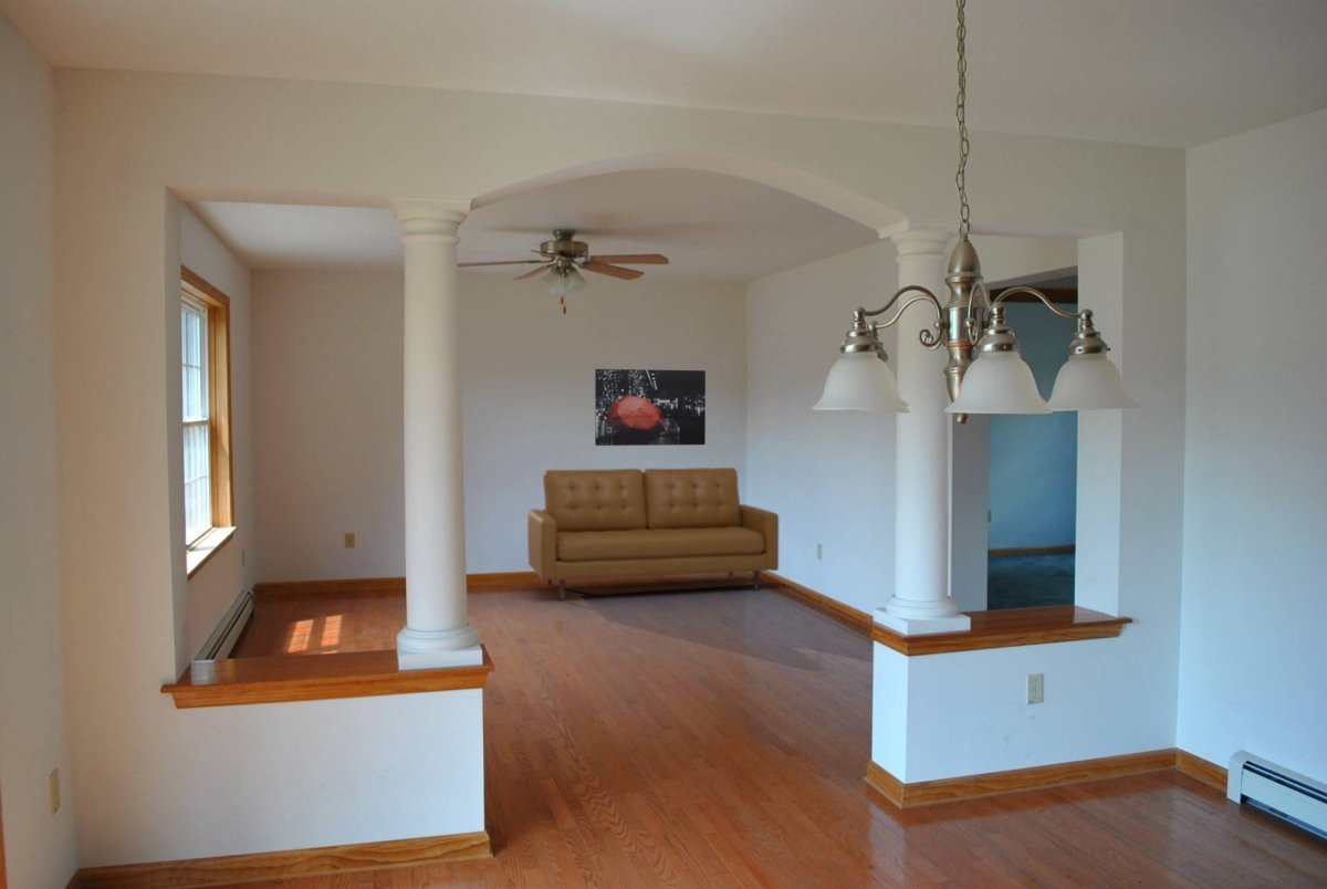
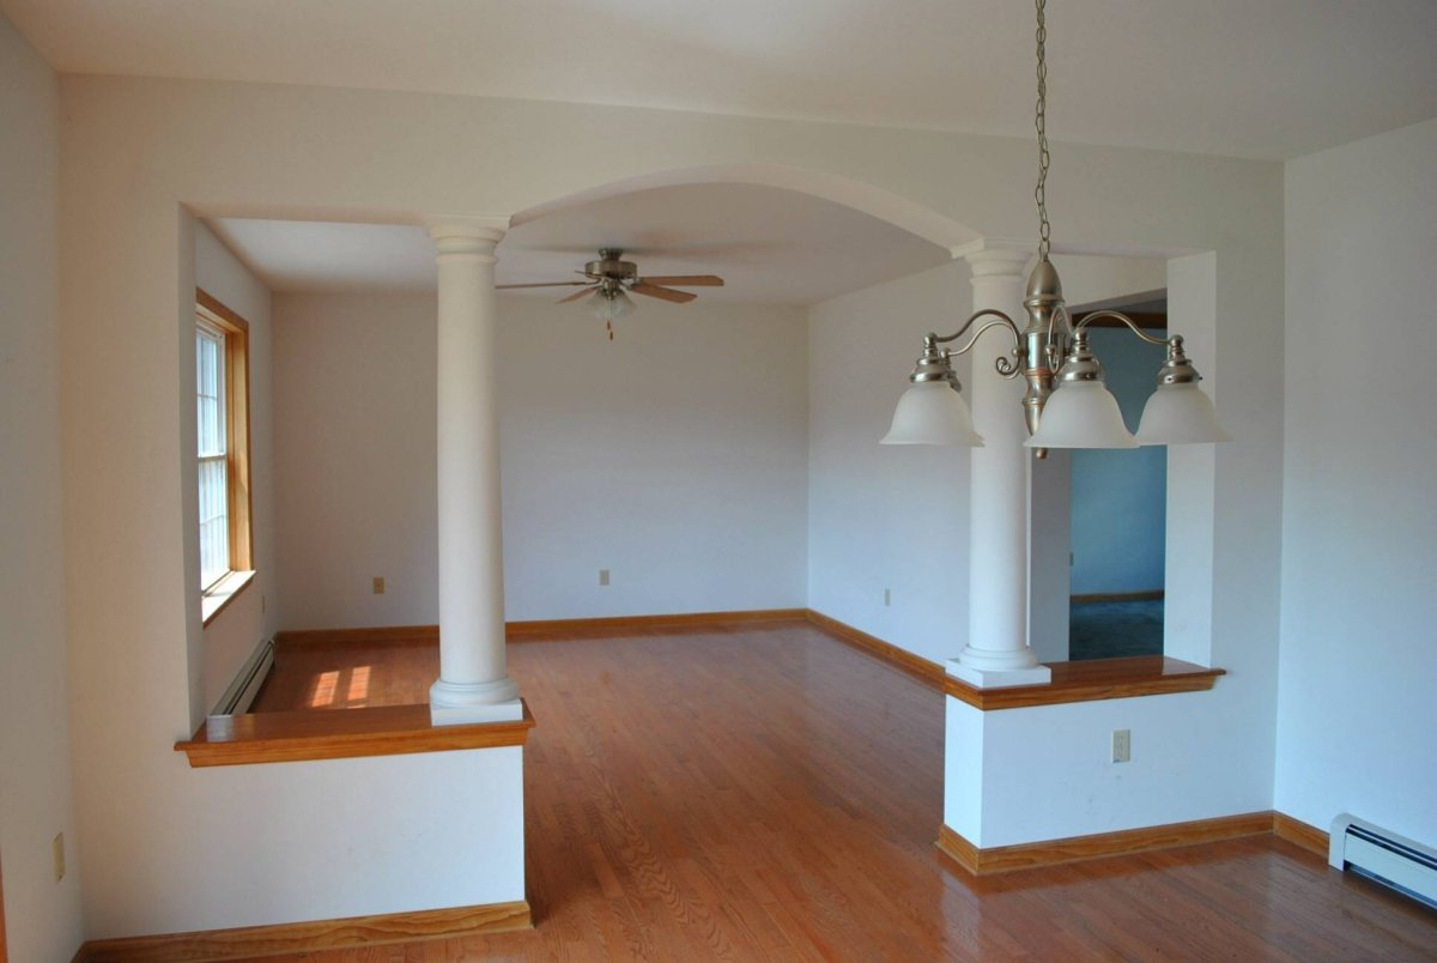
- wall art (650, 407)
- sofa (650, 529)
